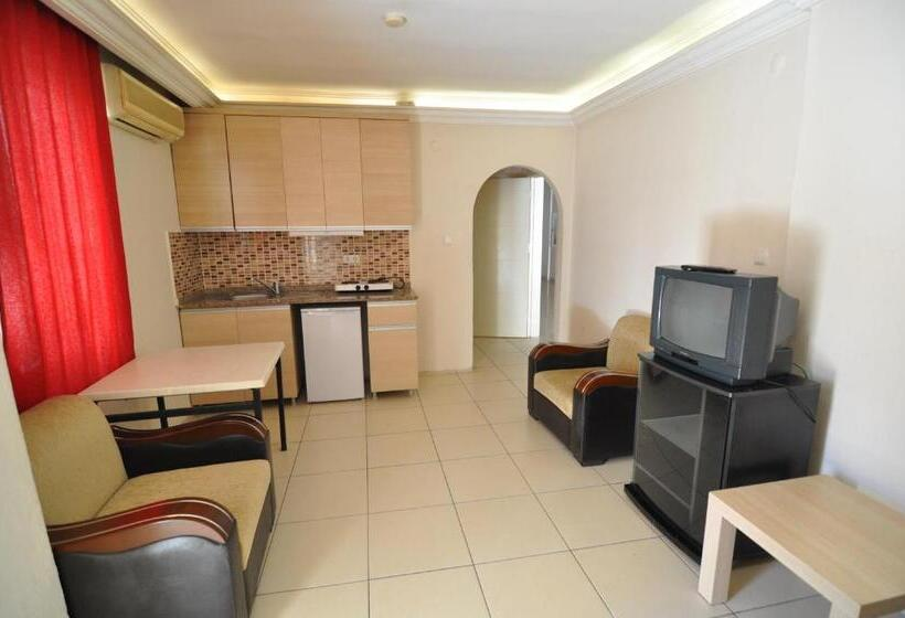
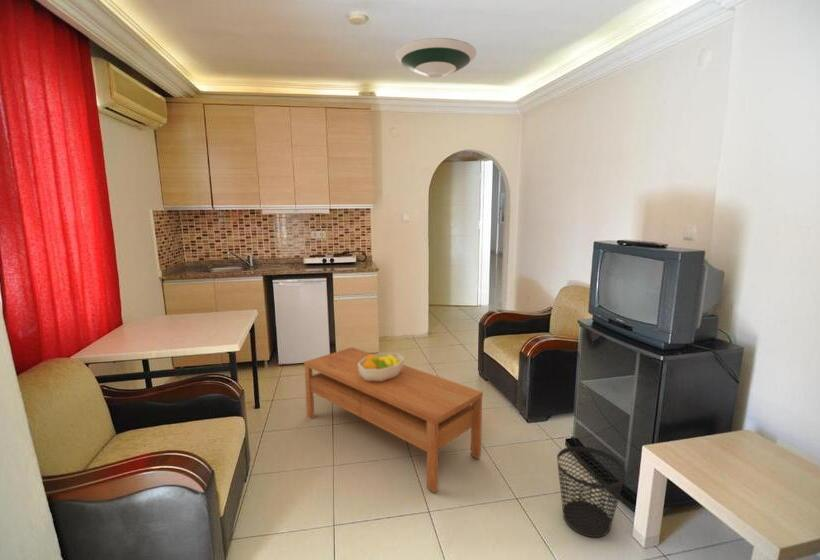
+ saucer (435, 65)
+ coffee table (385, 405)
+ wastebasket (588, 493)
+ fruit bowl (381, 364)
